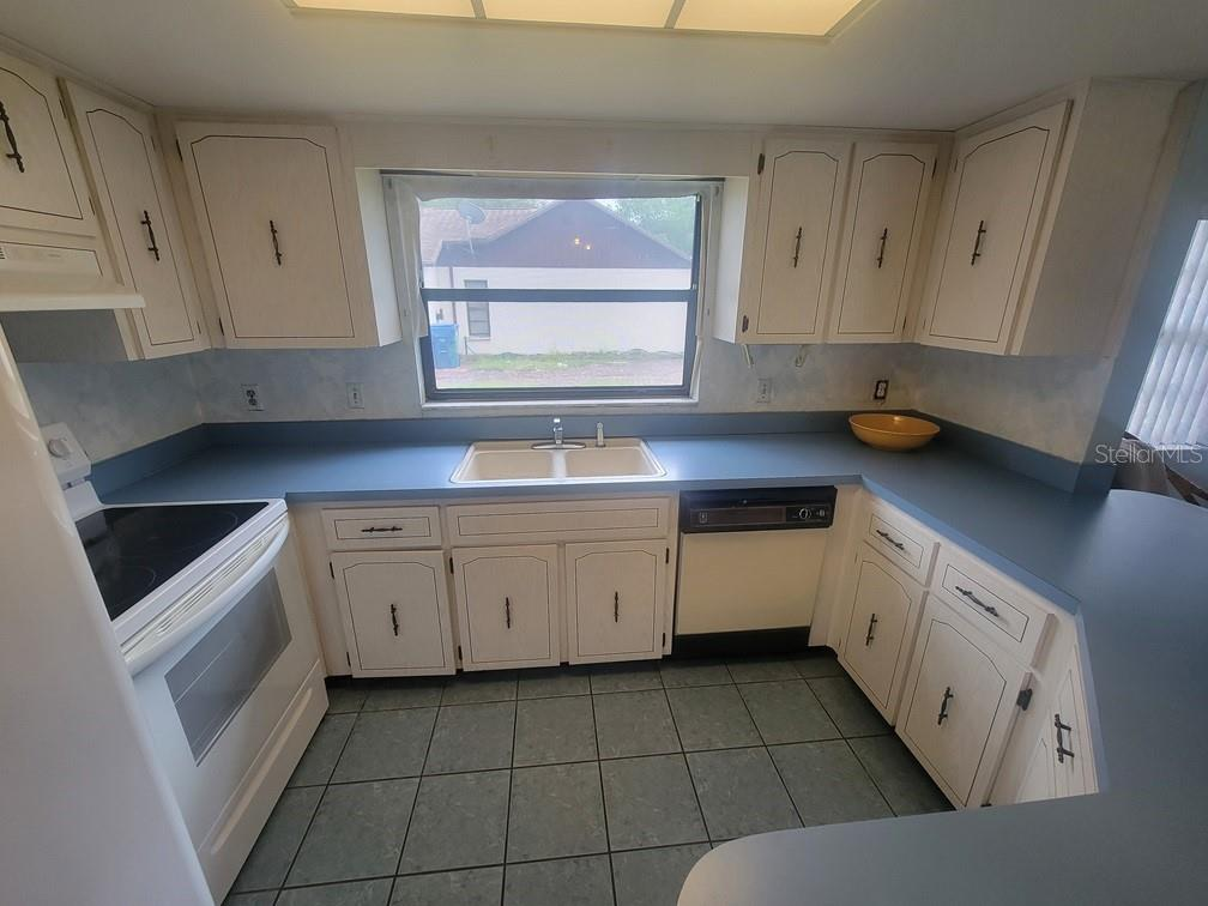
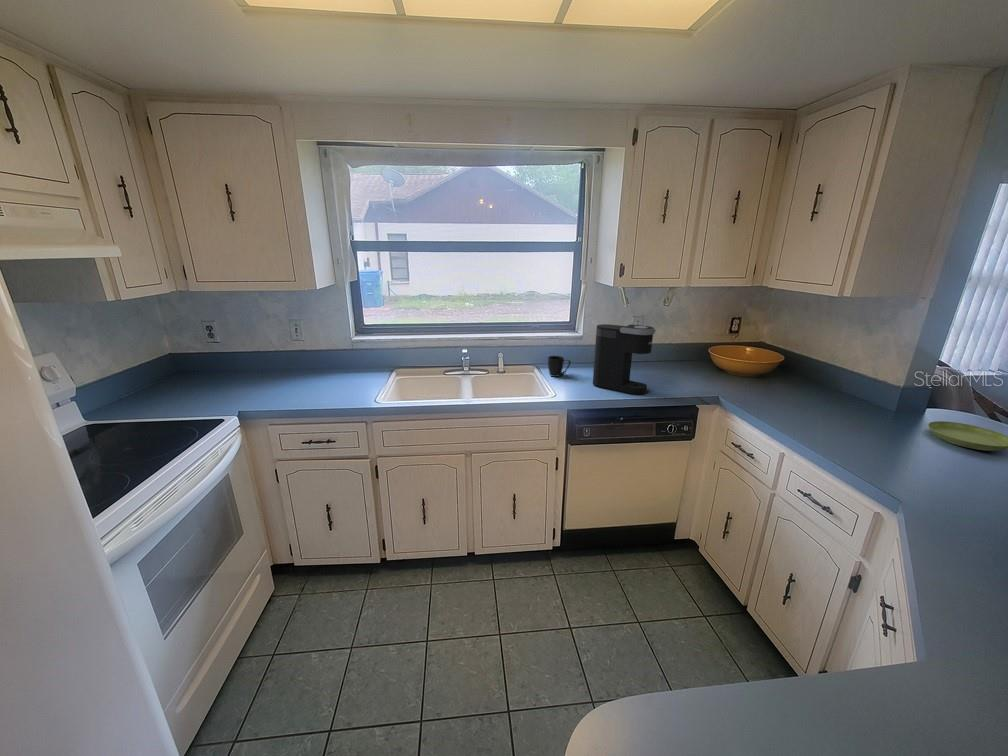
+ mug (558, 366)
+ coffee maker (622, 357)
+ saucer (968, 436)
